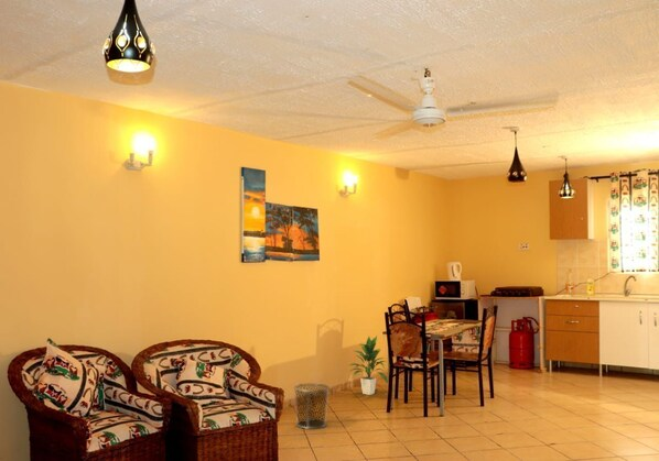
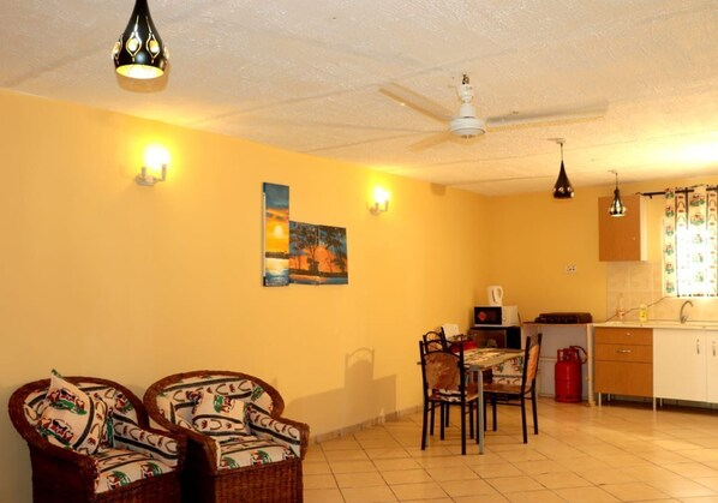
- indoor plant (369, 364)
- waste bin (311, 405)
